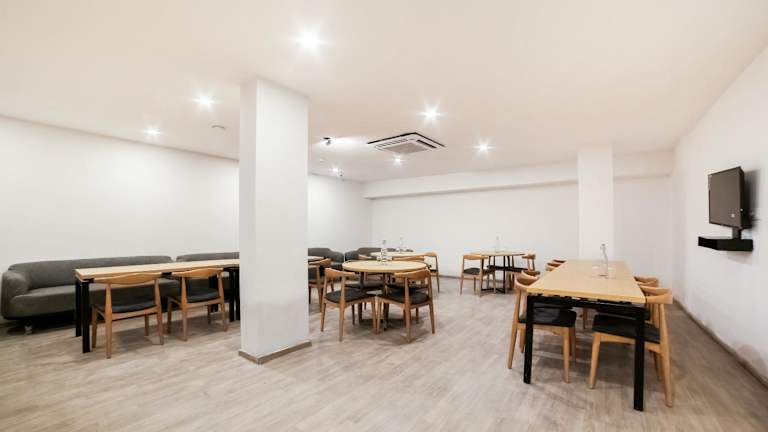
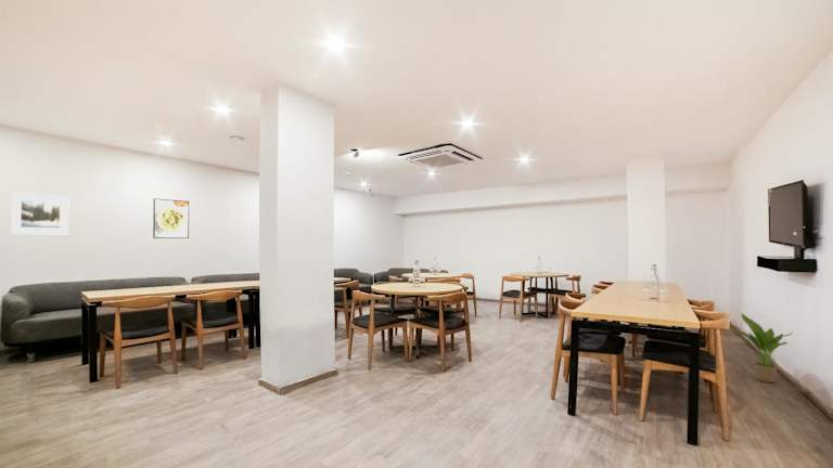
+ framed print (171, 219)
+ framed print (40, 213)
+ potted plant (759, 349)
